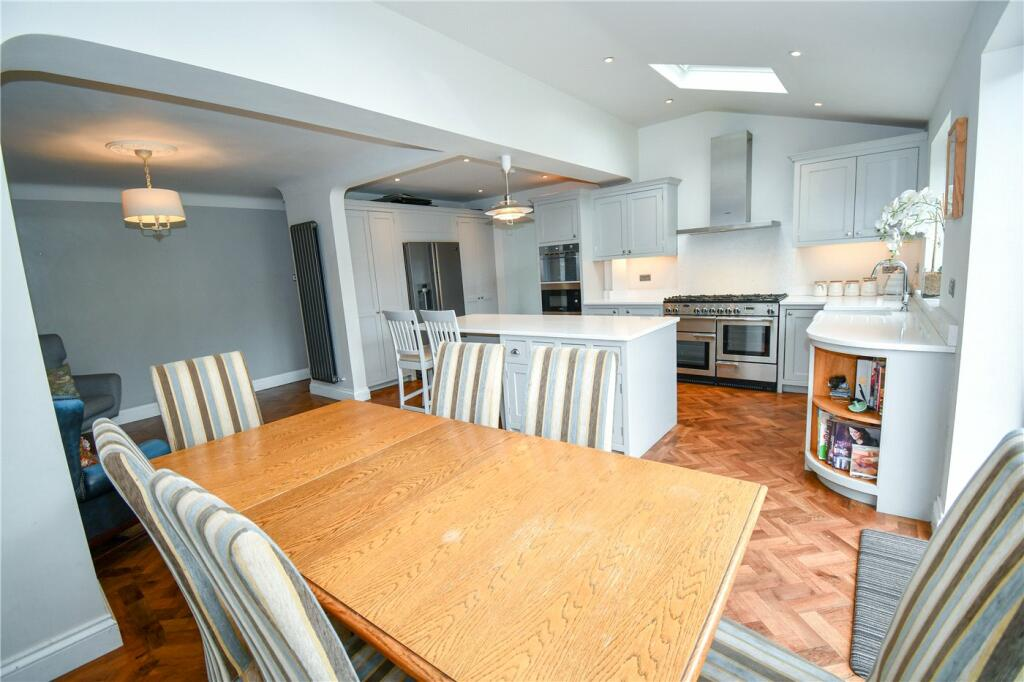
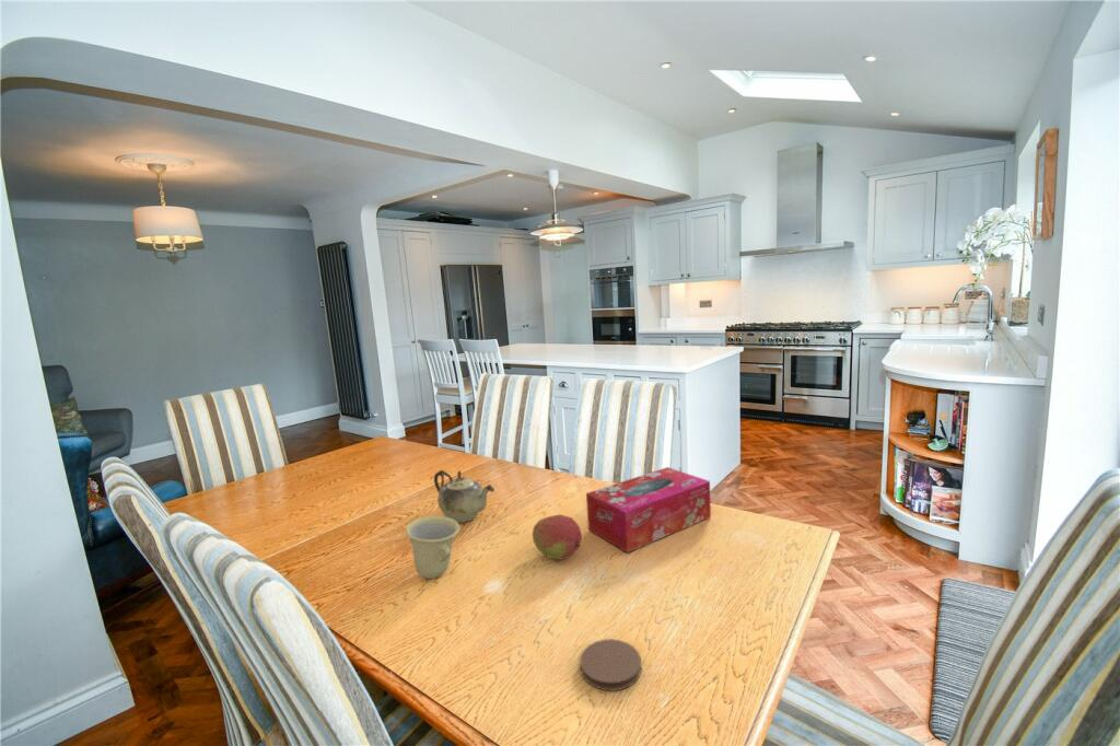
+ coaster (610, 663)
+ cup (435, 548)
+ fruit (557, 536)
+ tissue box (649, 505)
+ teapot (464, 494)
